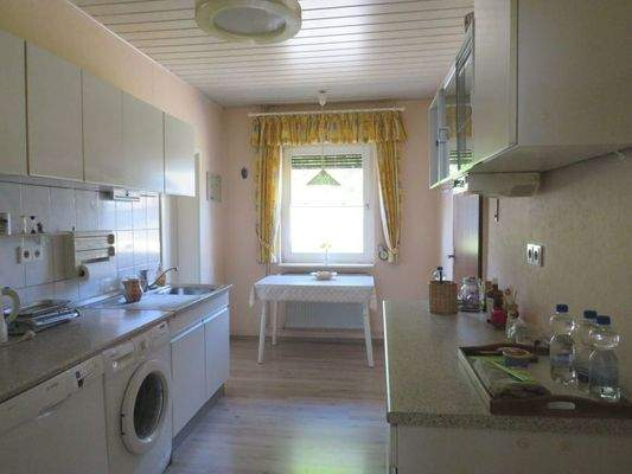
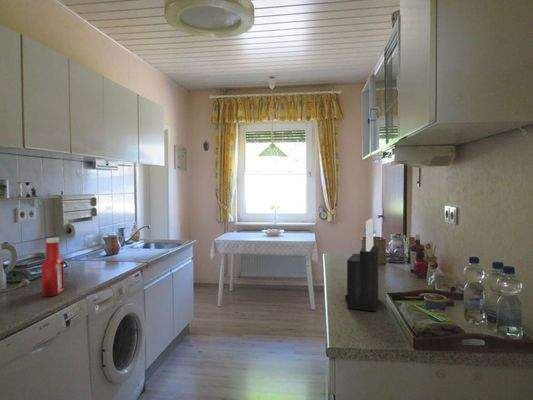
+ knife block (360, 261)
+ soap bottle (52, 265)
